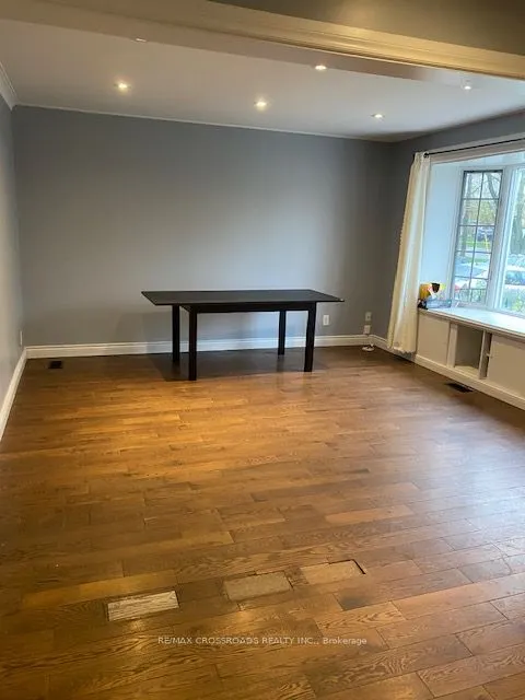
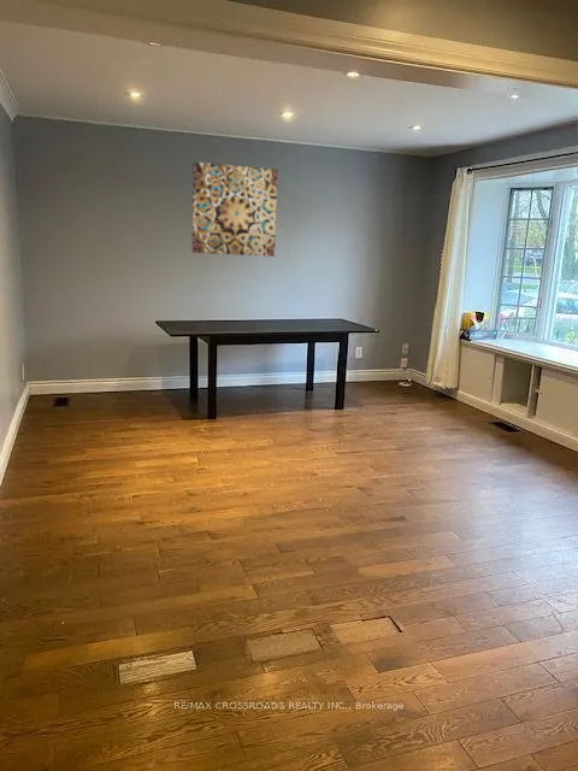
+ wall art (235, 211)
